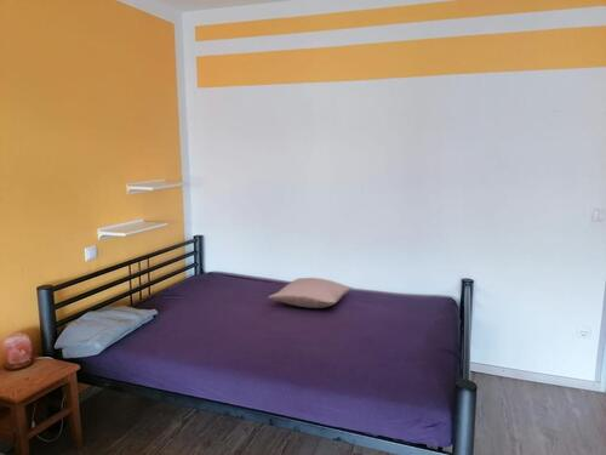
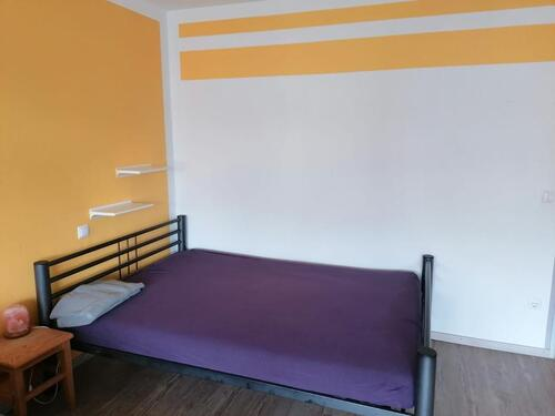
- pillow (311, 291)
